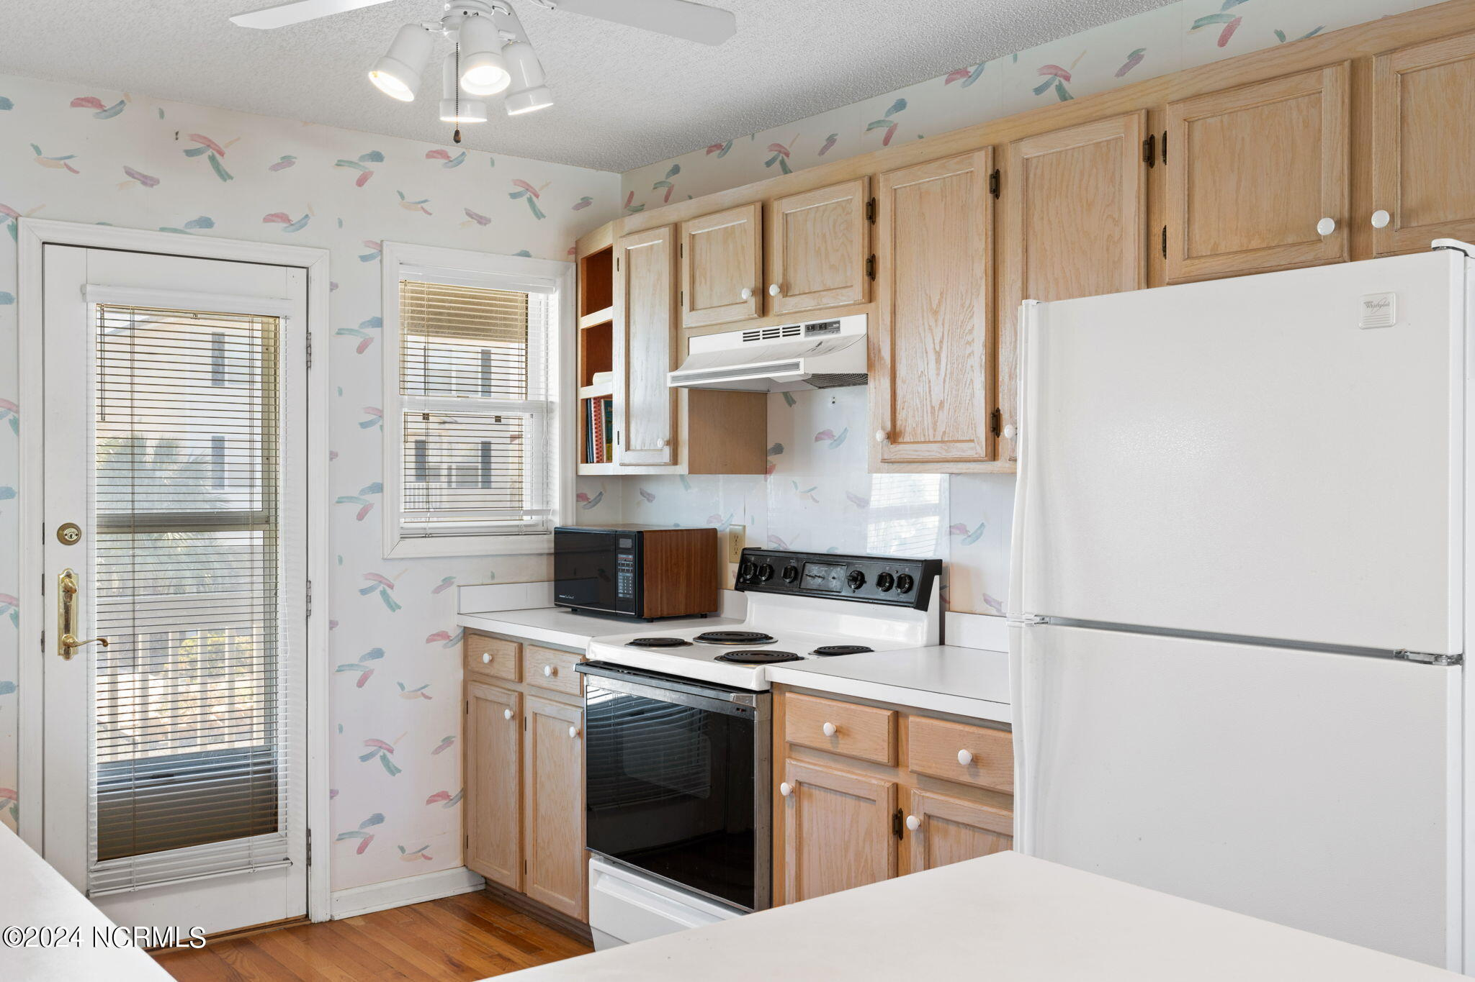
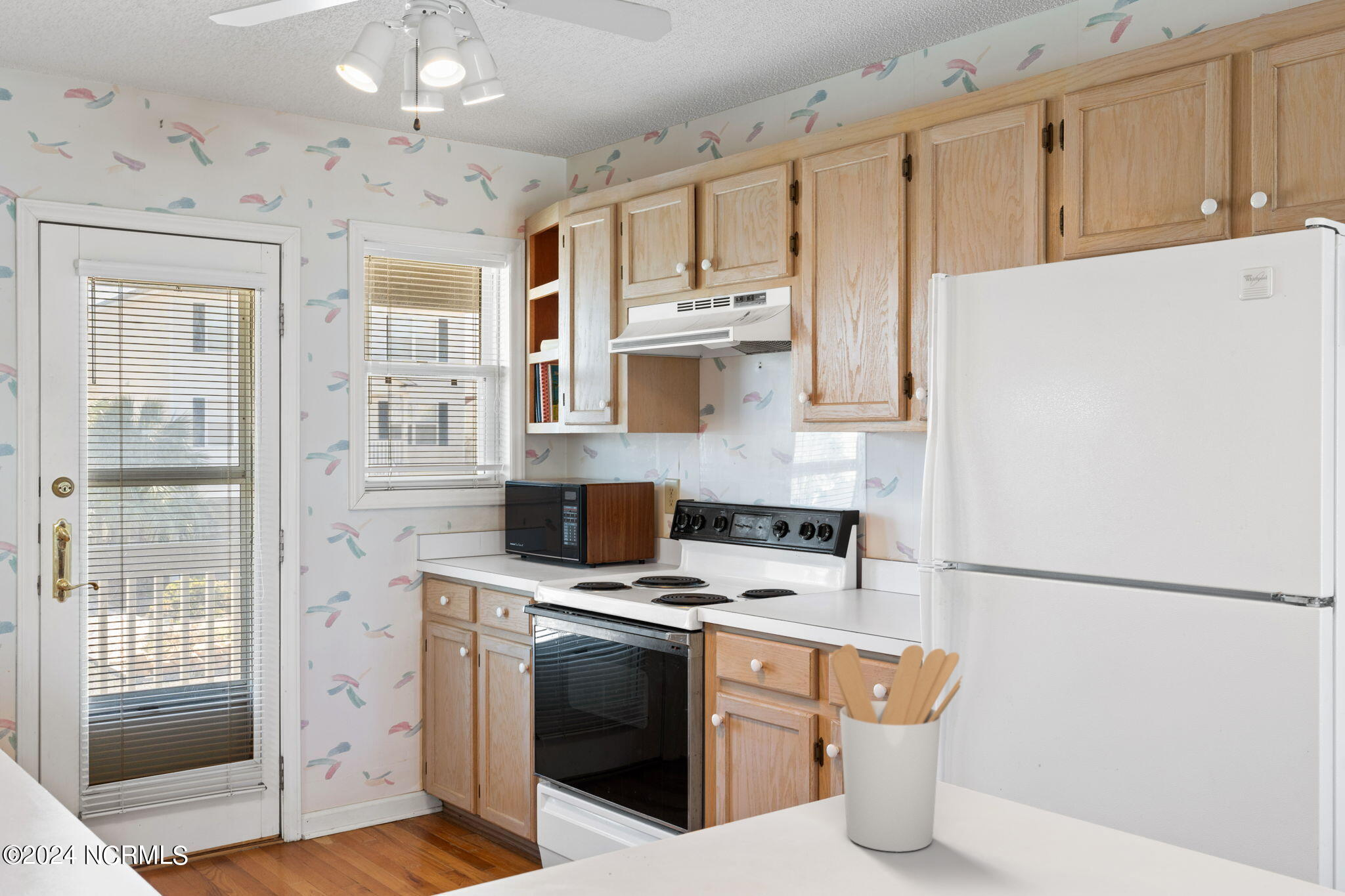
+ utensil holder (902, 738)
